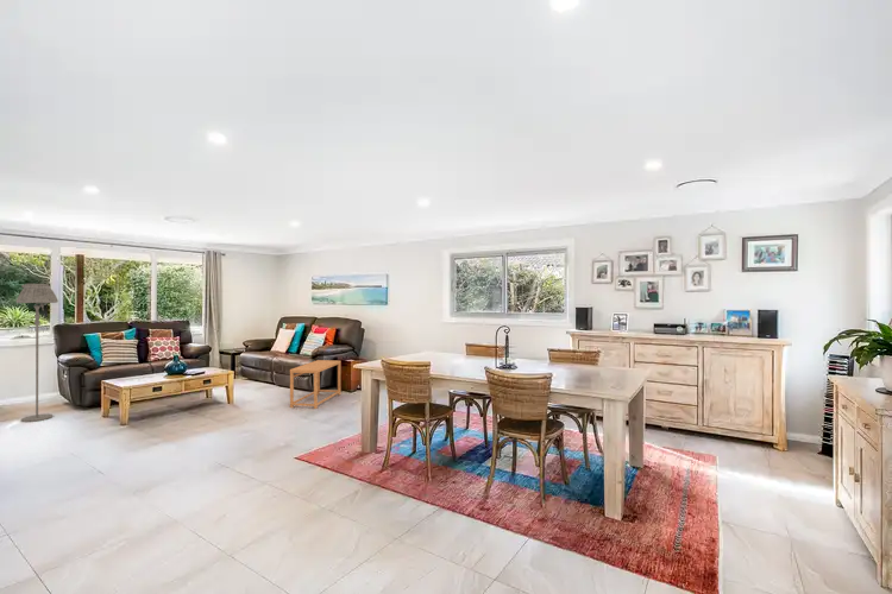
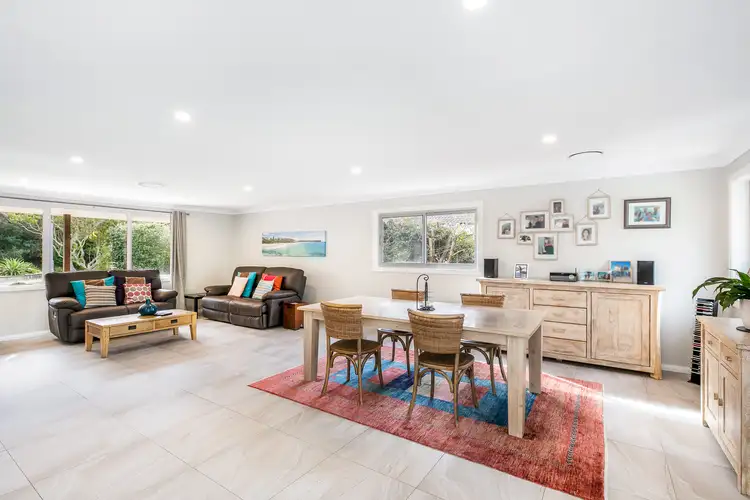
- floor lamp (37, 350)
- side table (316, 383)
